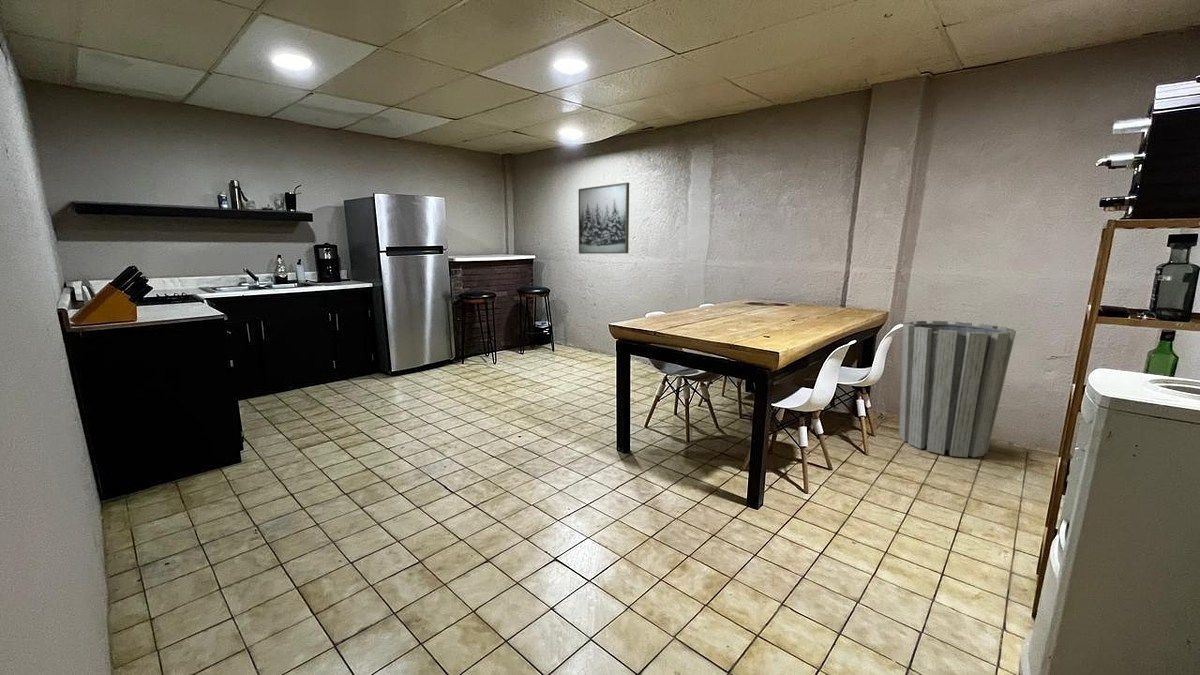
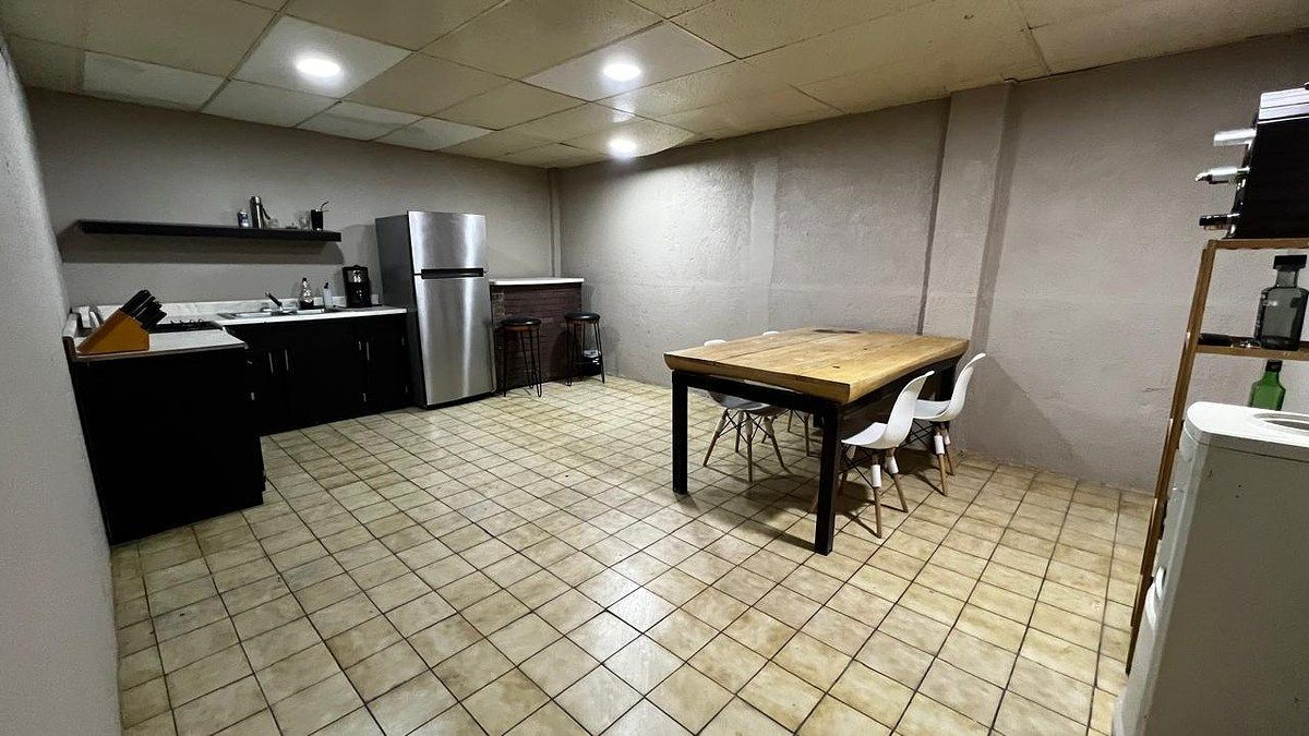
- wall art (602, 220)
- trash can (948, 385)
